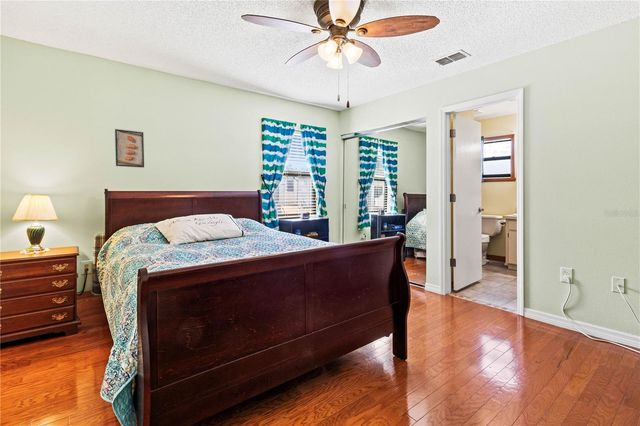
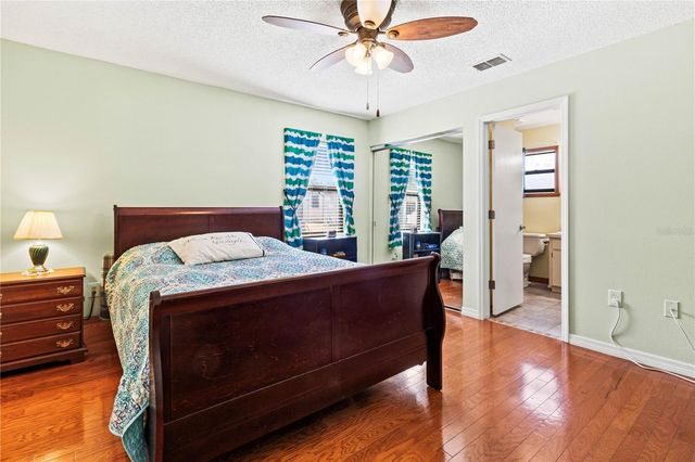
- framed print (129, 148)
